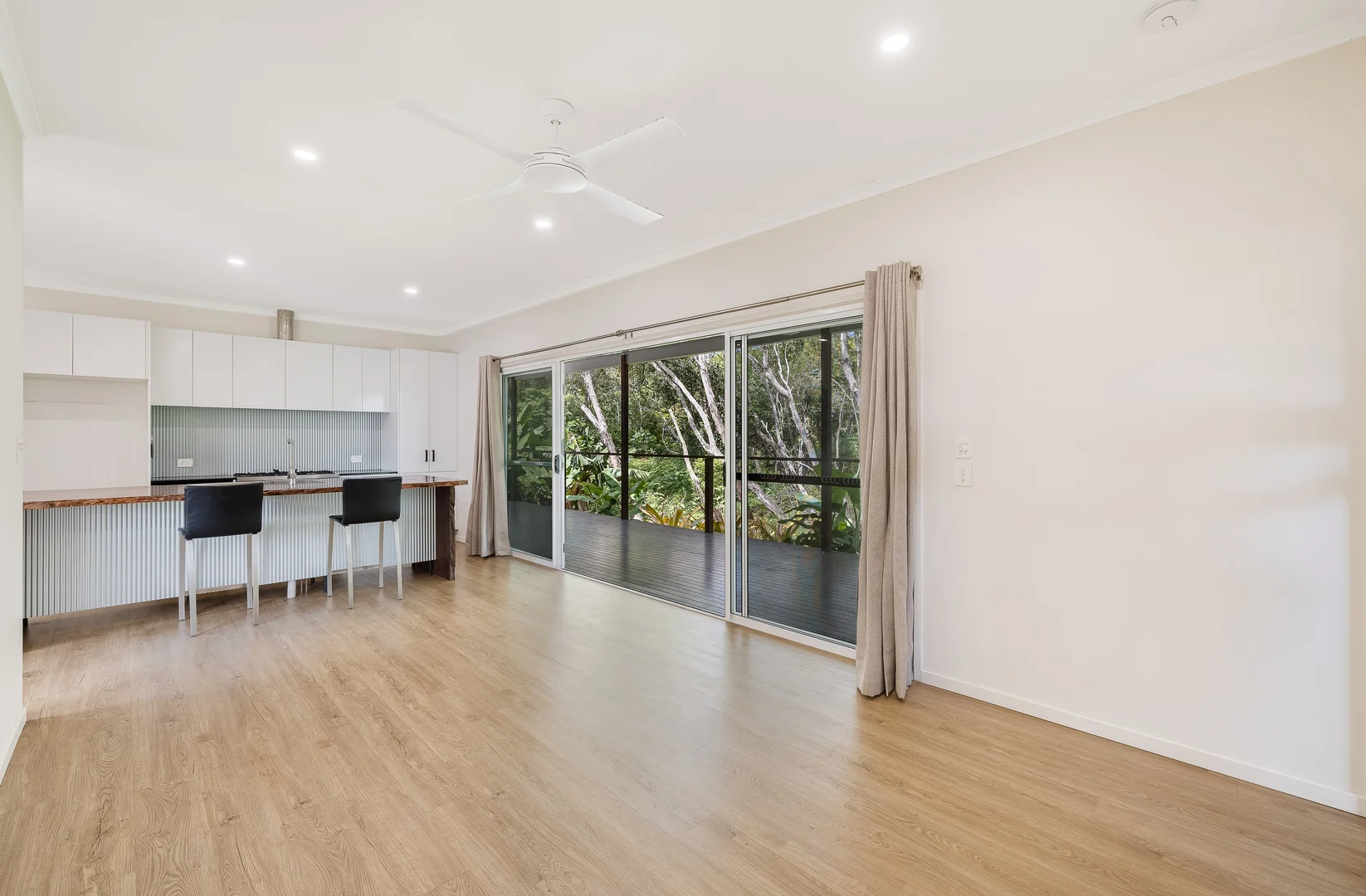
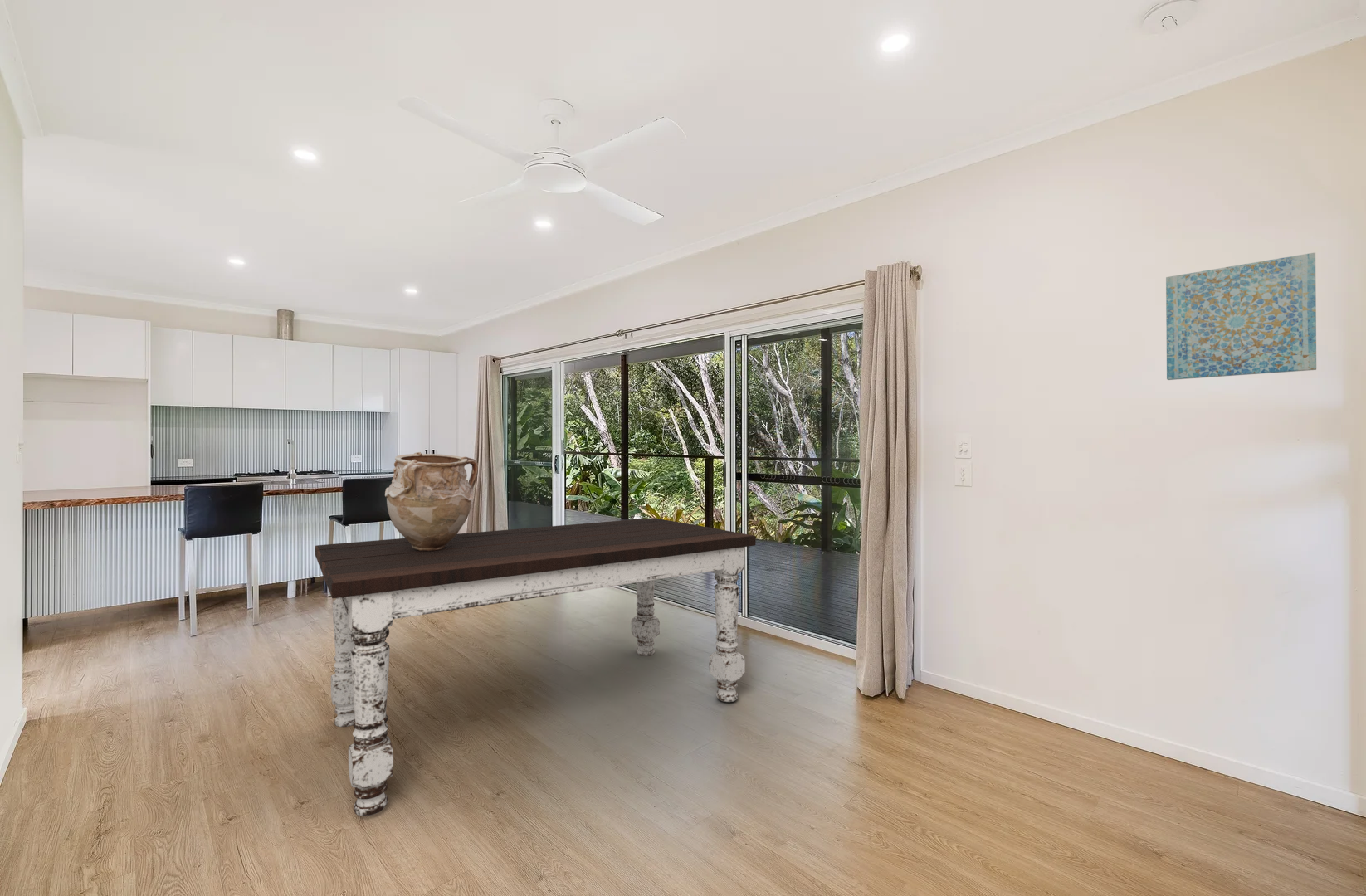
+ vase (427, 501)
+ wall art (1237, 320)
+ dining table (540, 597)
